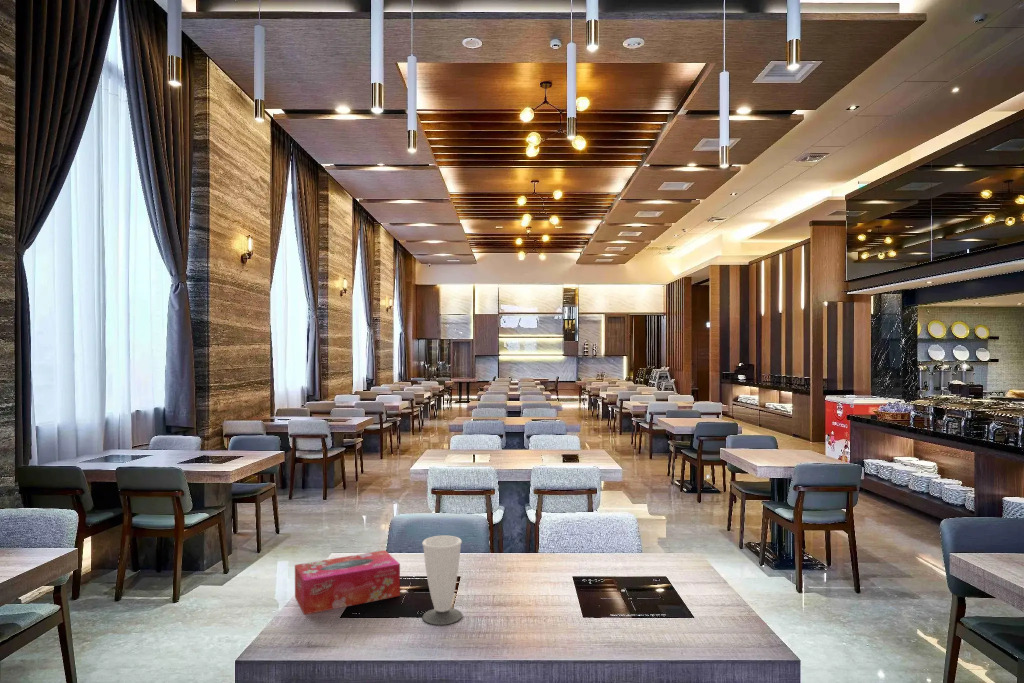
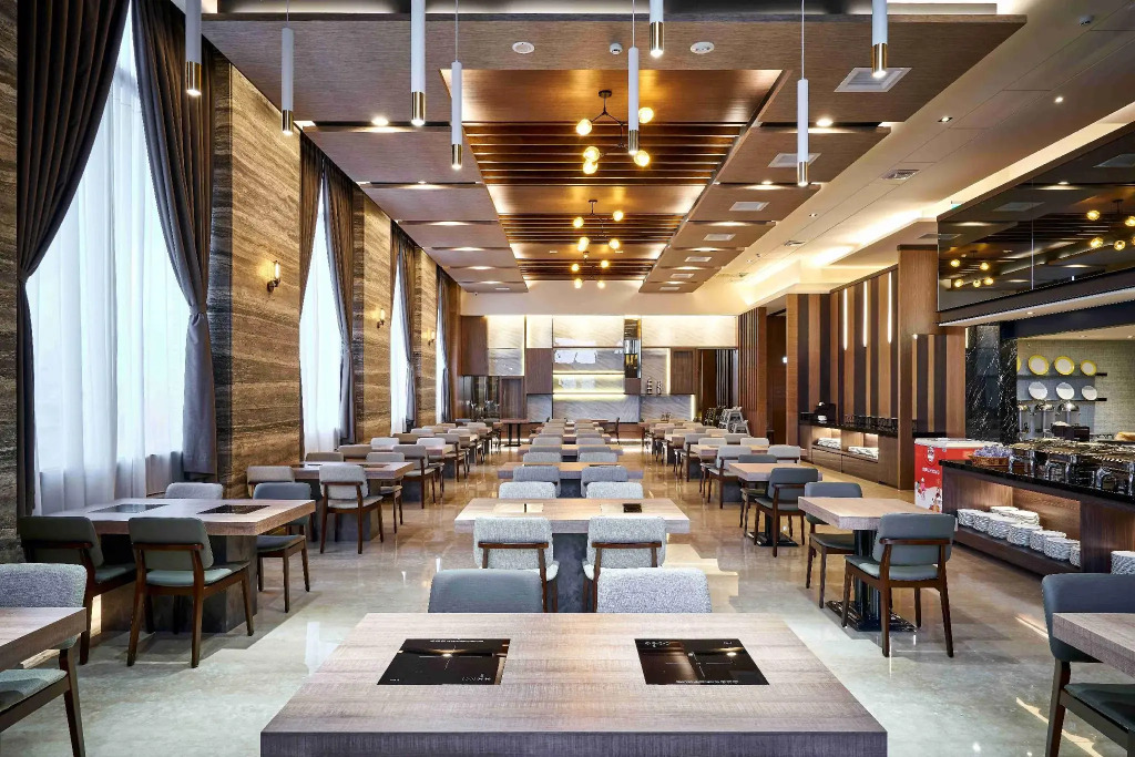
- cup (442, 578)
- tissue box (347, 580)
